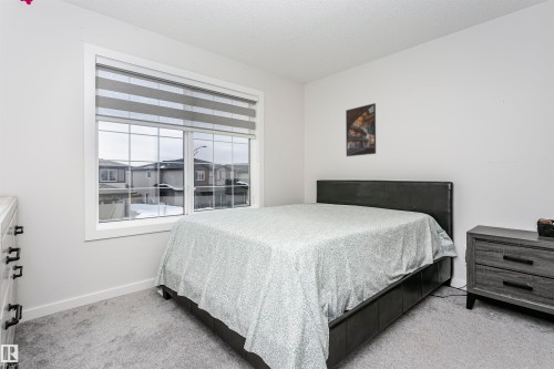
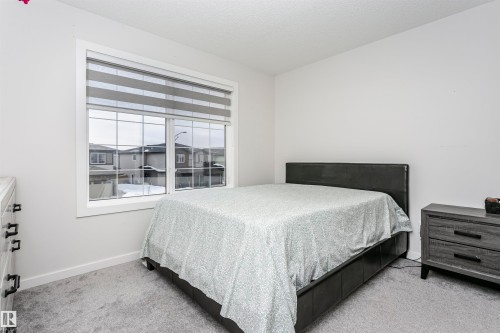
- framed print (360, 131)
